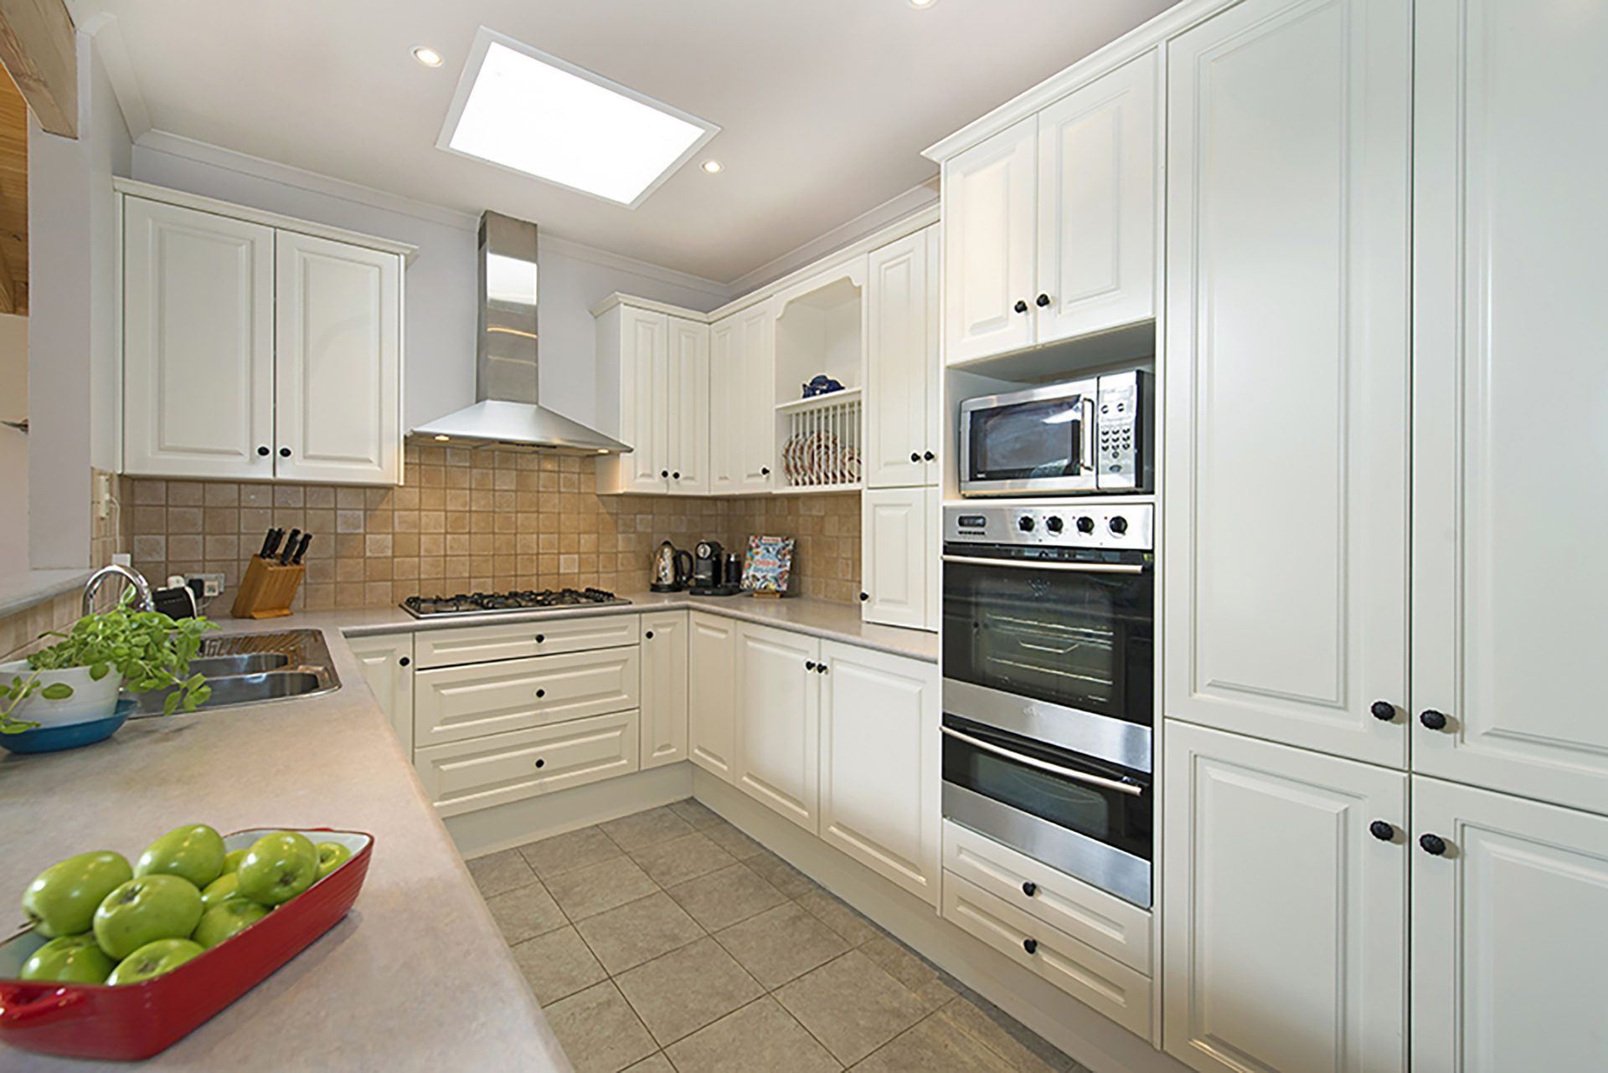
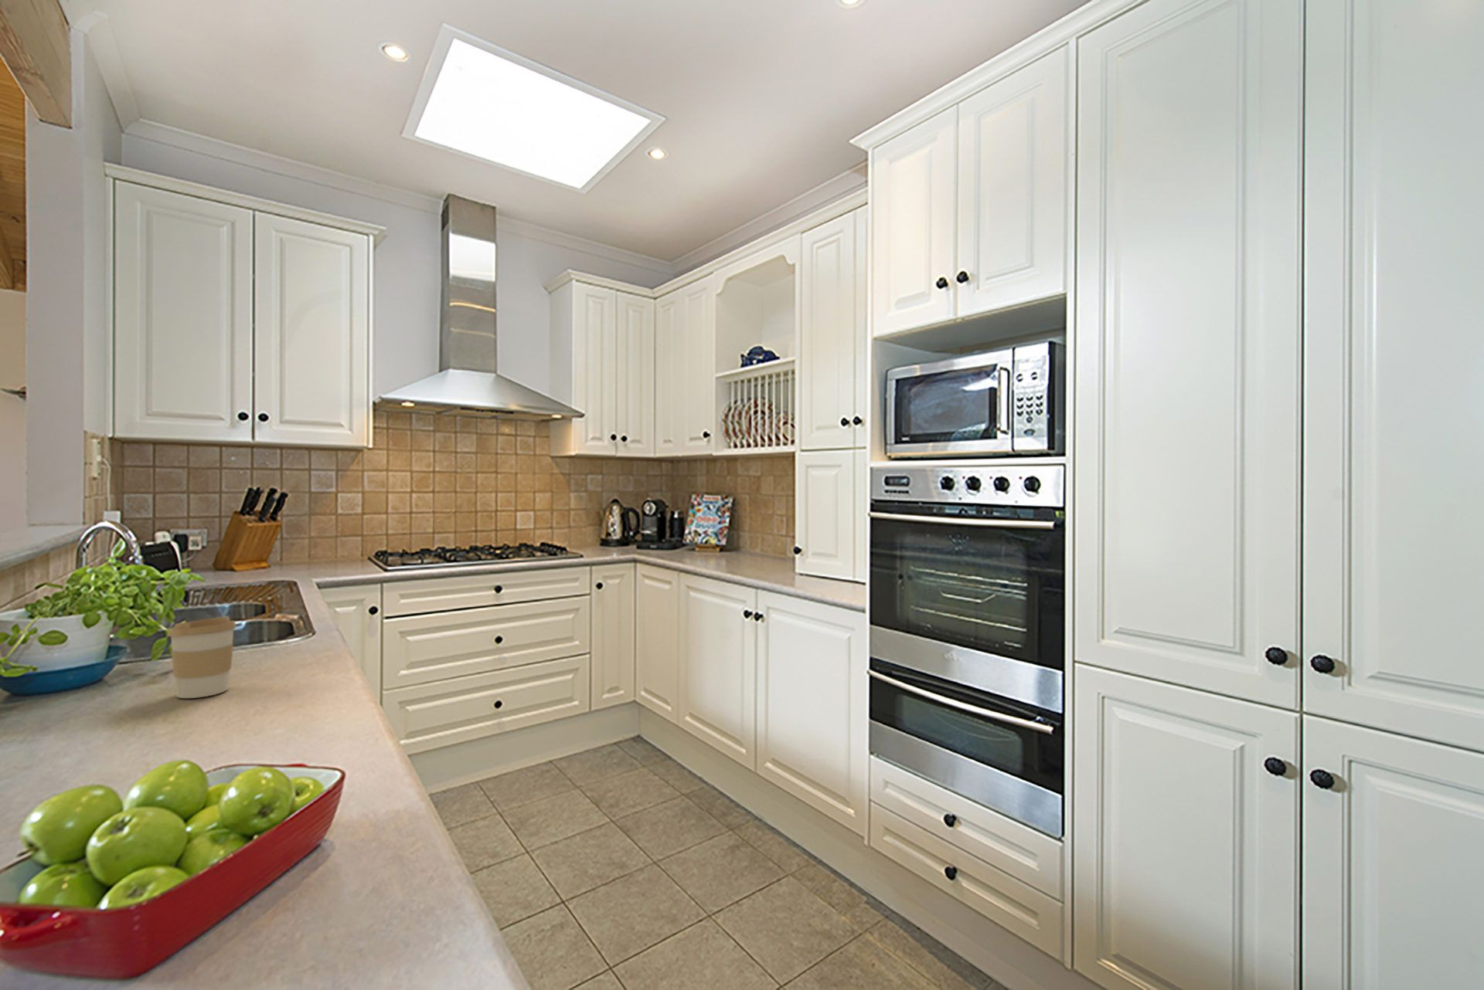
+ coffee cup (202, 655)
